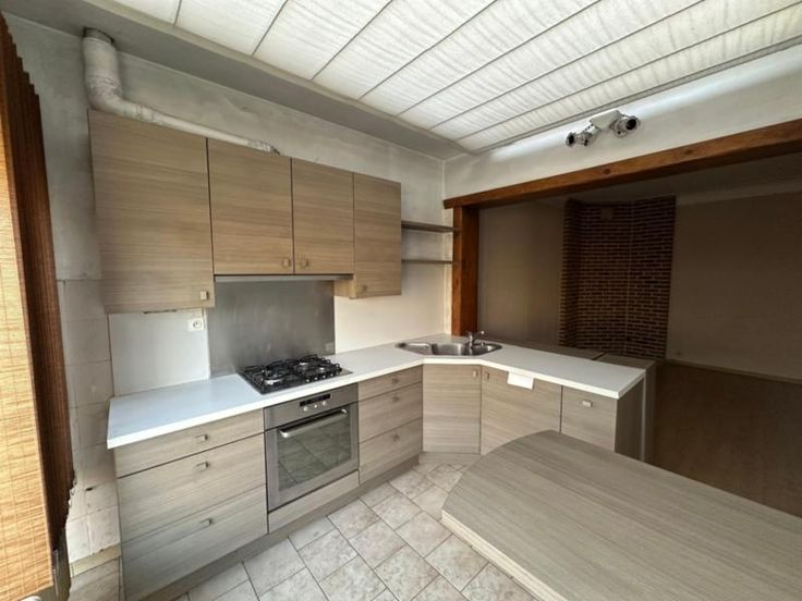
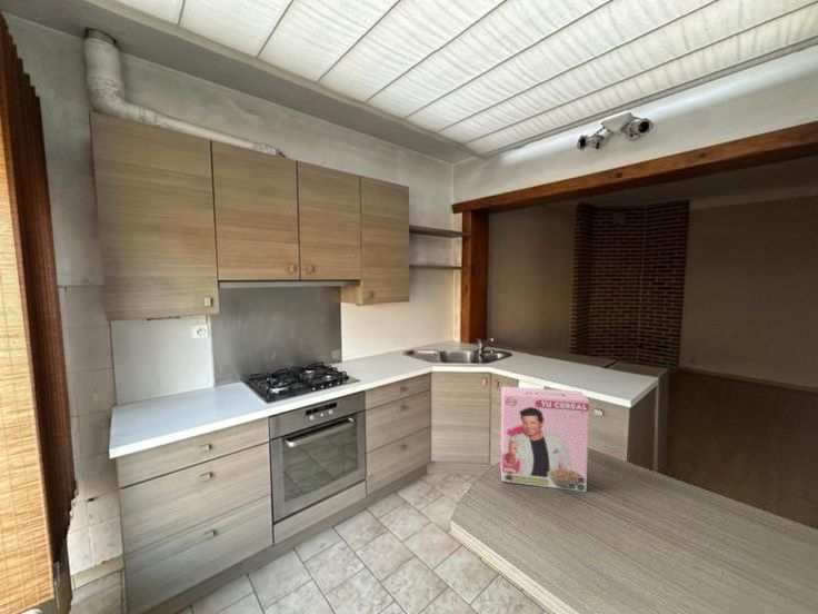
+ cereal box (541, 436)
